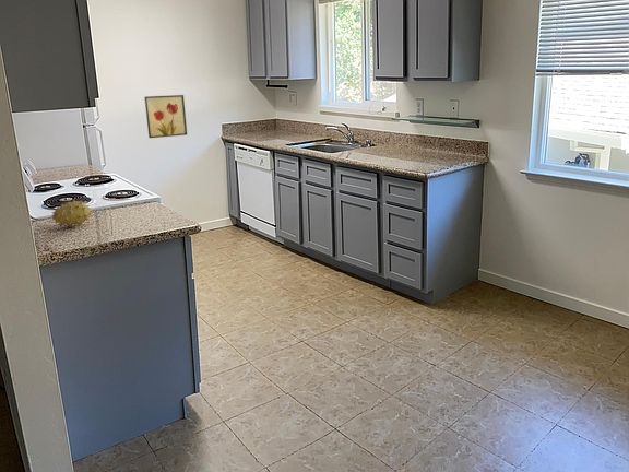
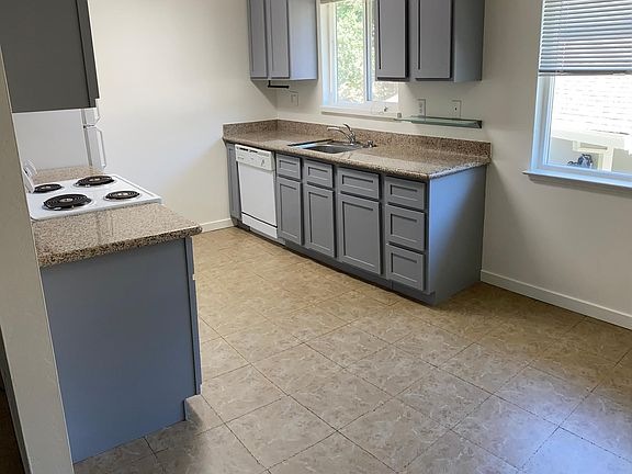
- fruit (71, 213)
- wall art (166, 116)
